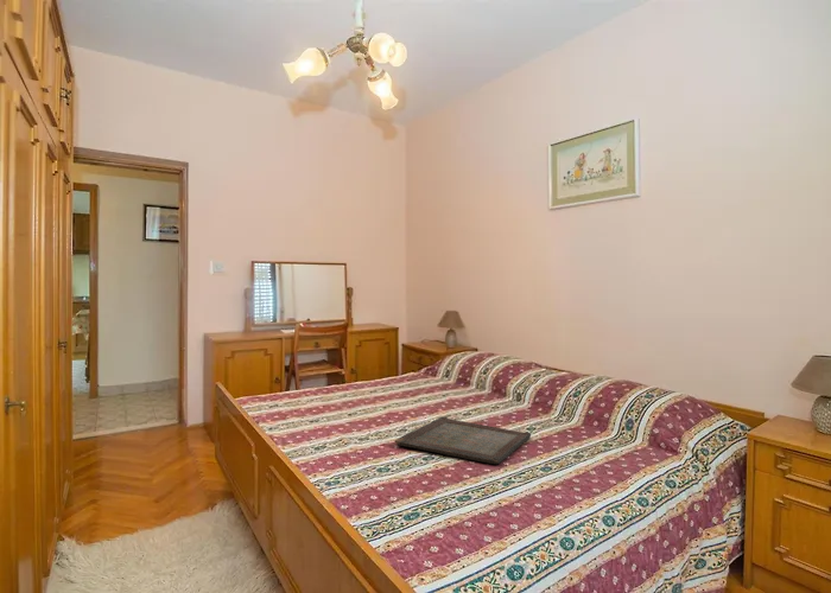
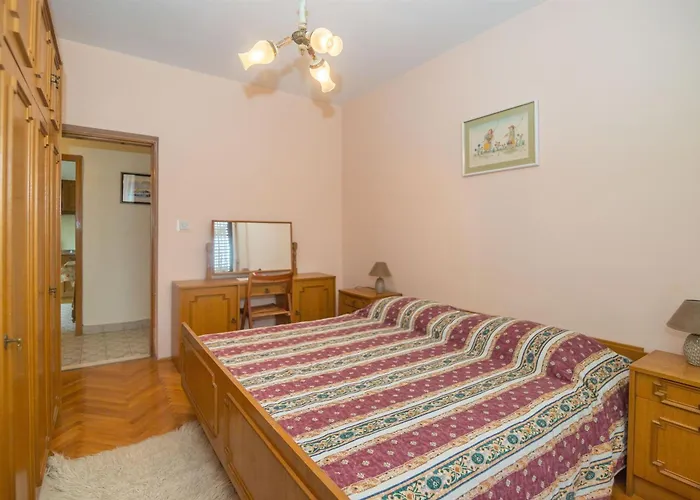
- serving tray (464, 438)
